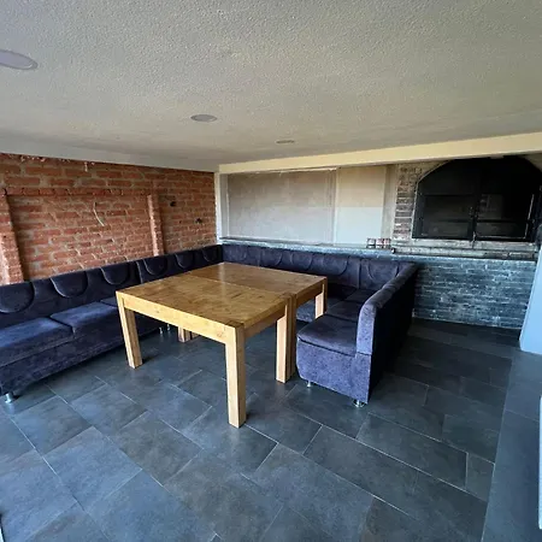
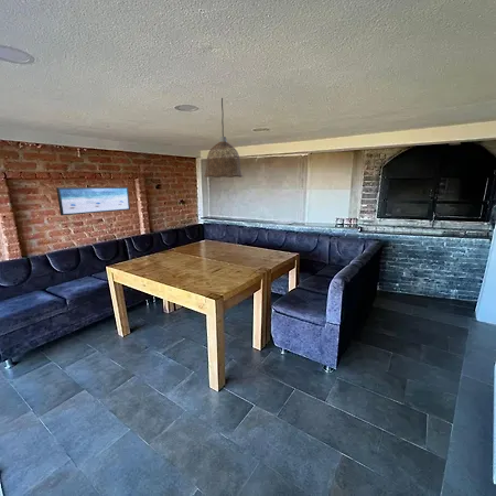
+ wall art (97, 200)
+ pendant lamp (223, 138)
